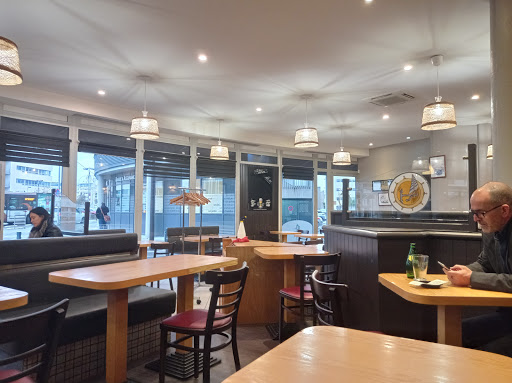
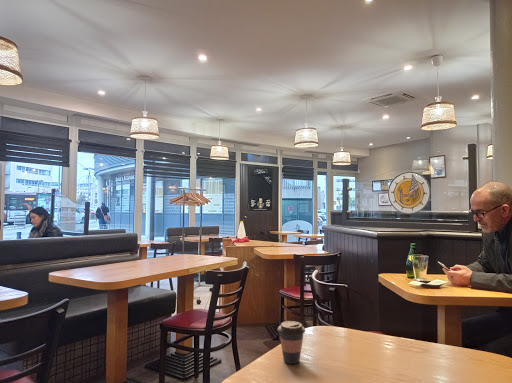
+ coffee cup (291, 342)
